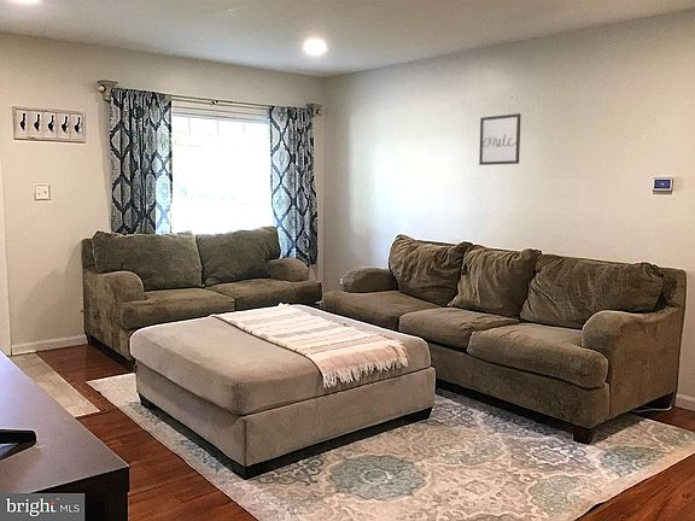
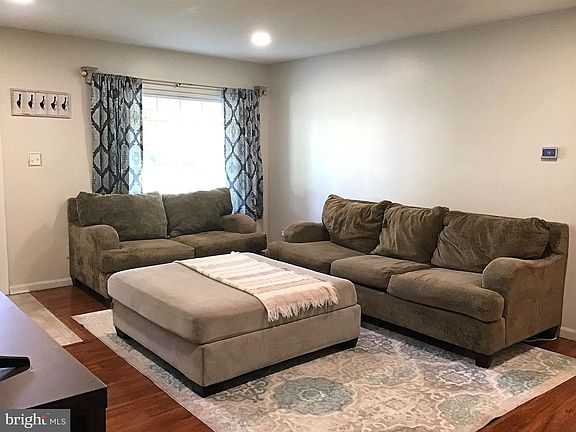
- wall art (498, 140)
